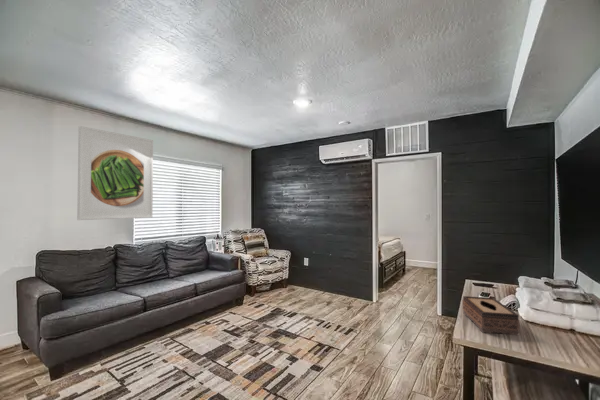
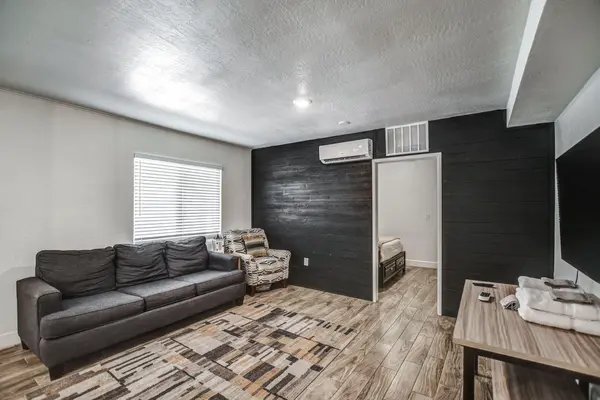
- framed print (119, 176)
- tissue box (488, 314)
